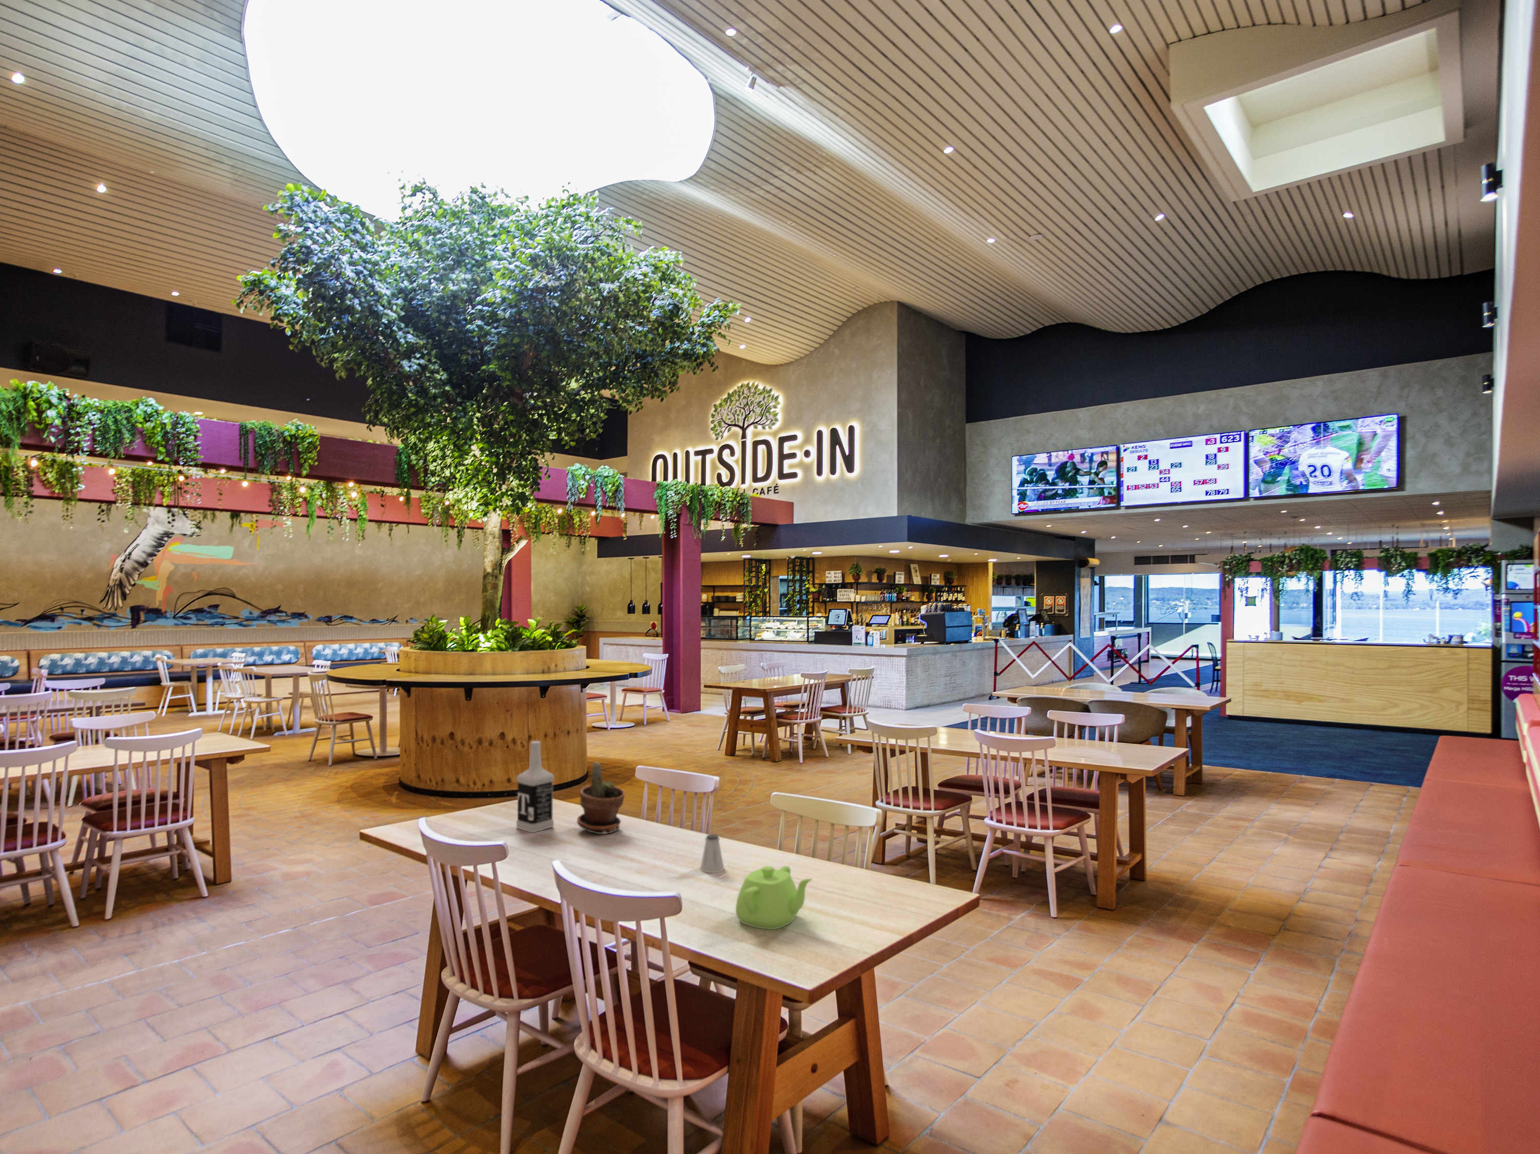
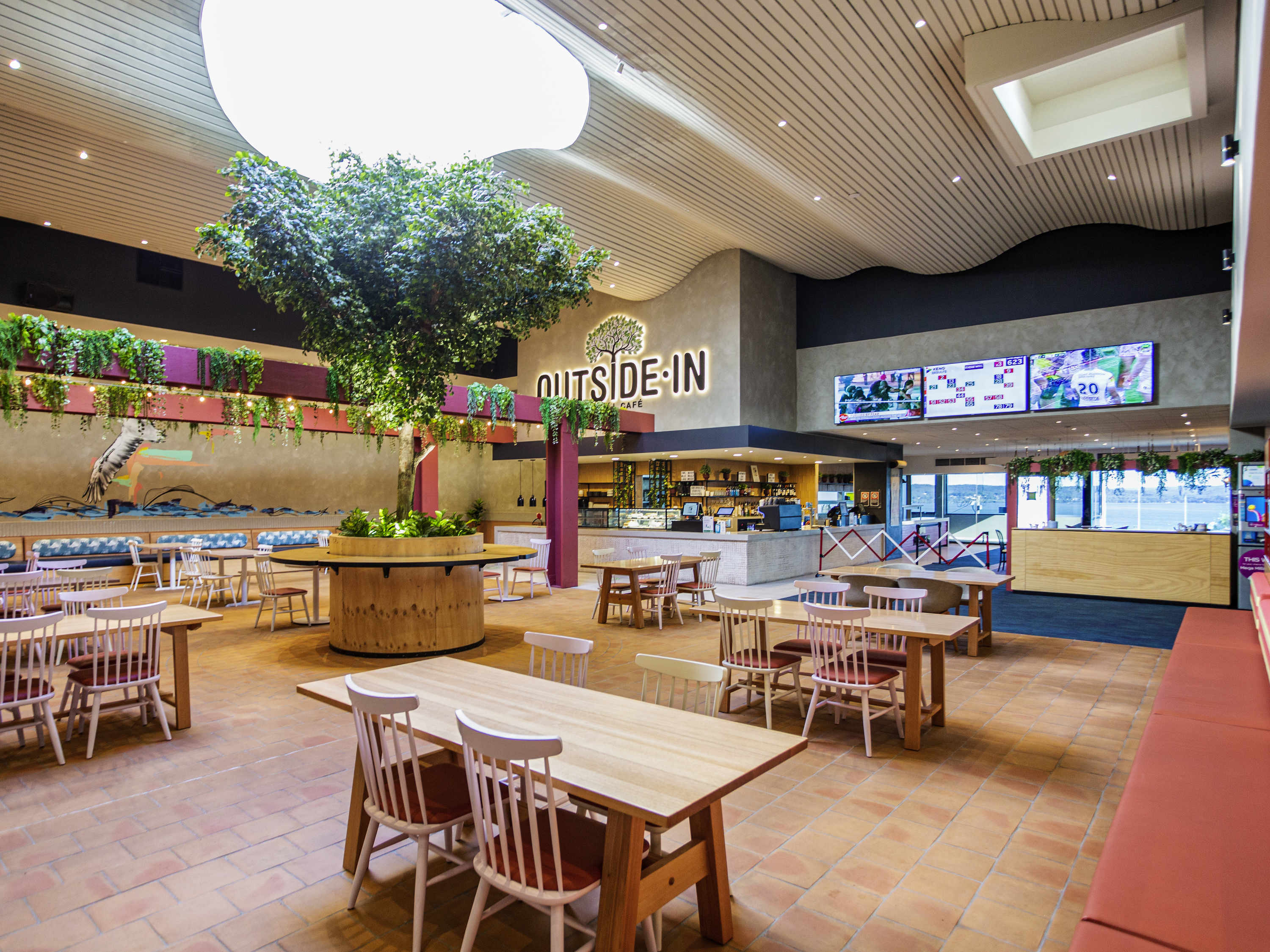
- vodka (535, 784)
- saltshaker (712, 852)
- potted plant (600, 794)
- teapot (776, 893)
